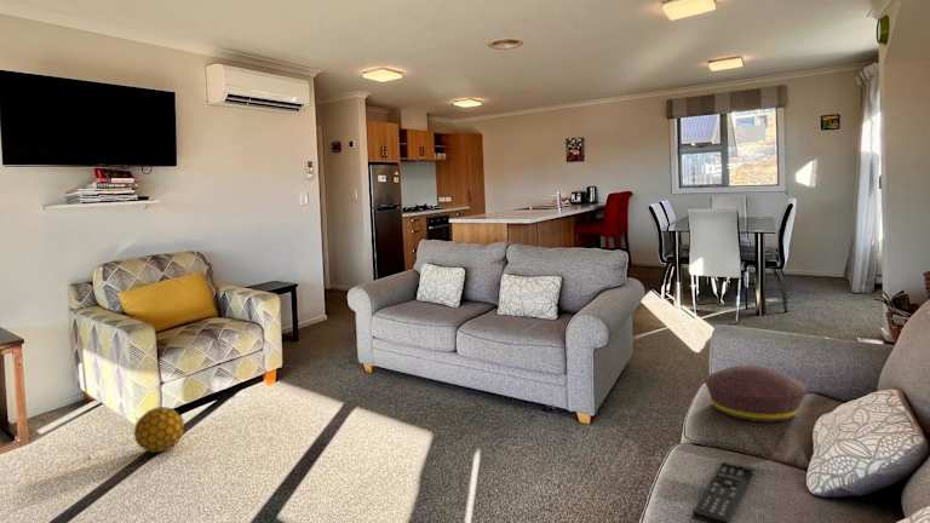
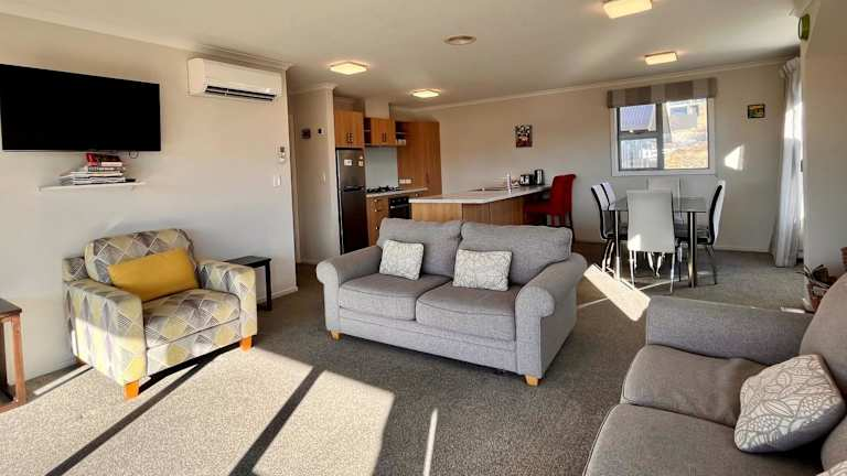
- decorative ball (160, 429)
- cushion (753, 387)
- remote control (724, 490)
